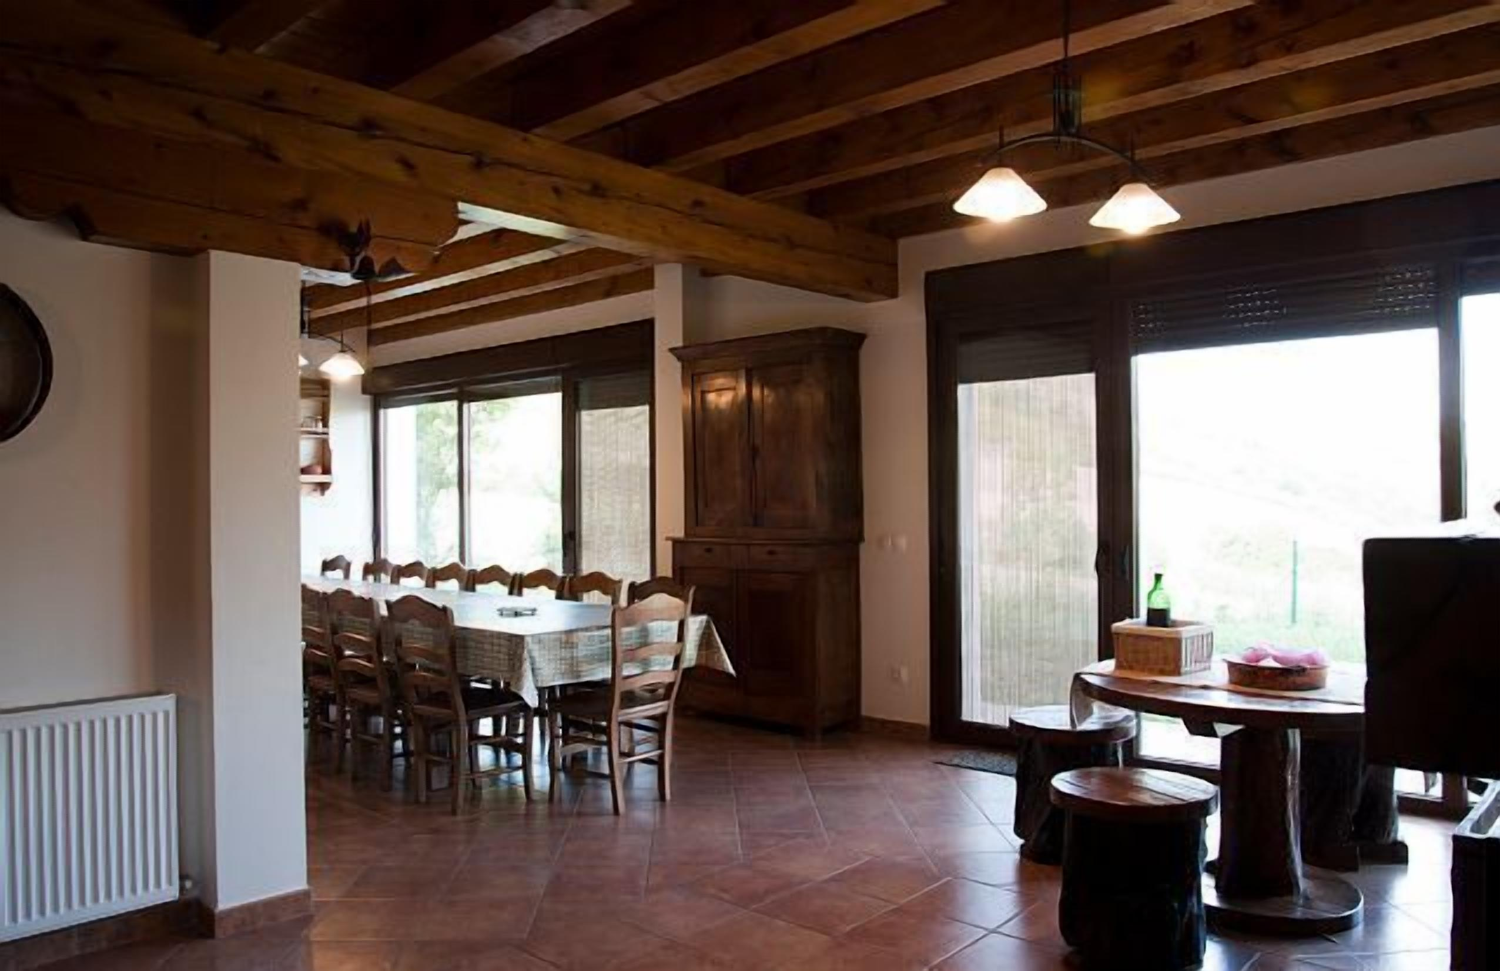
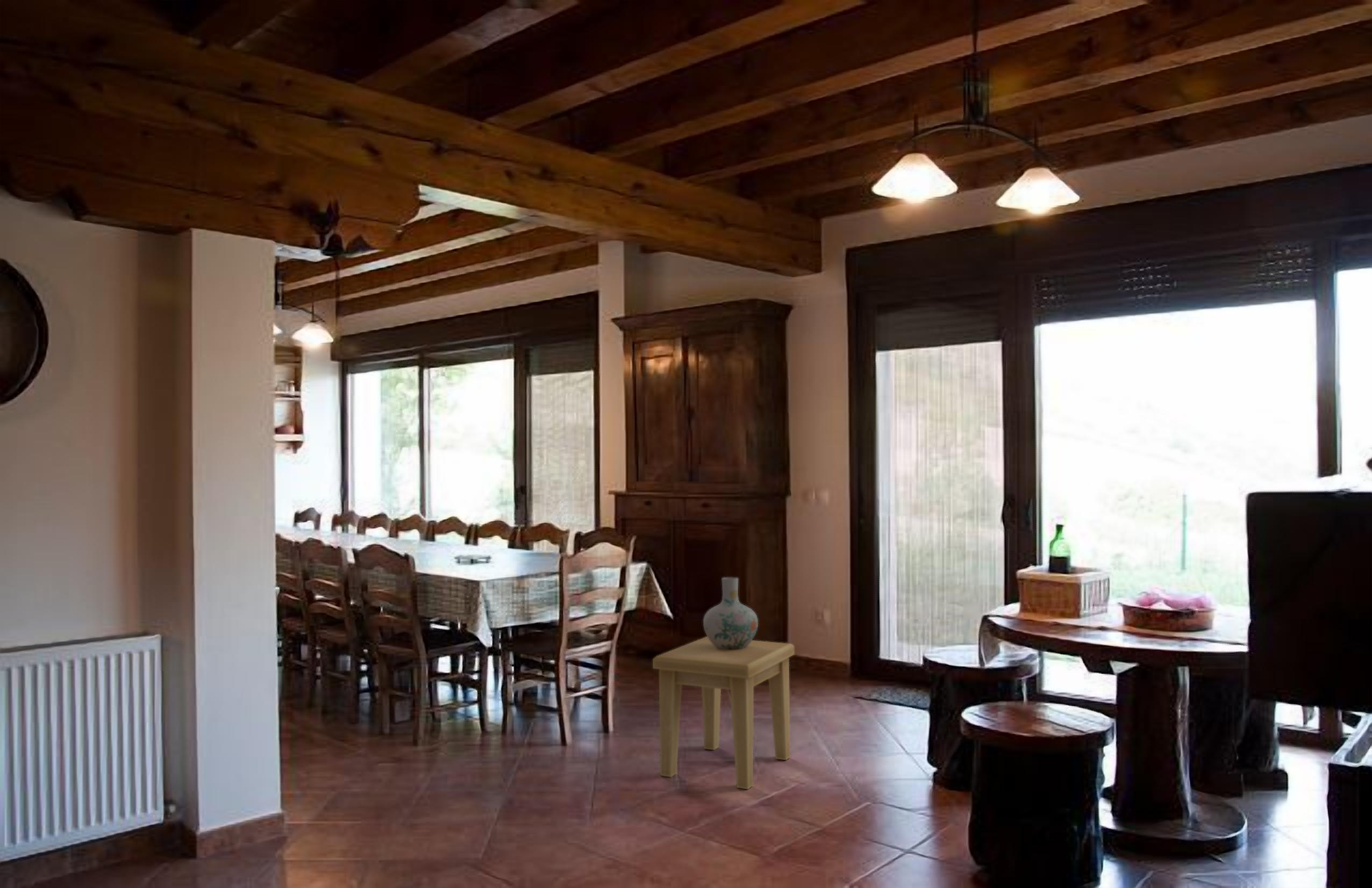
+ vase (730, 612)
+ side table (731, 707)
